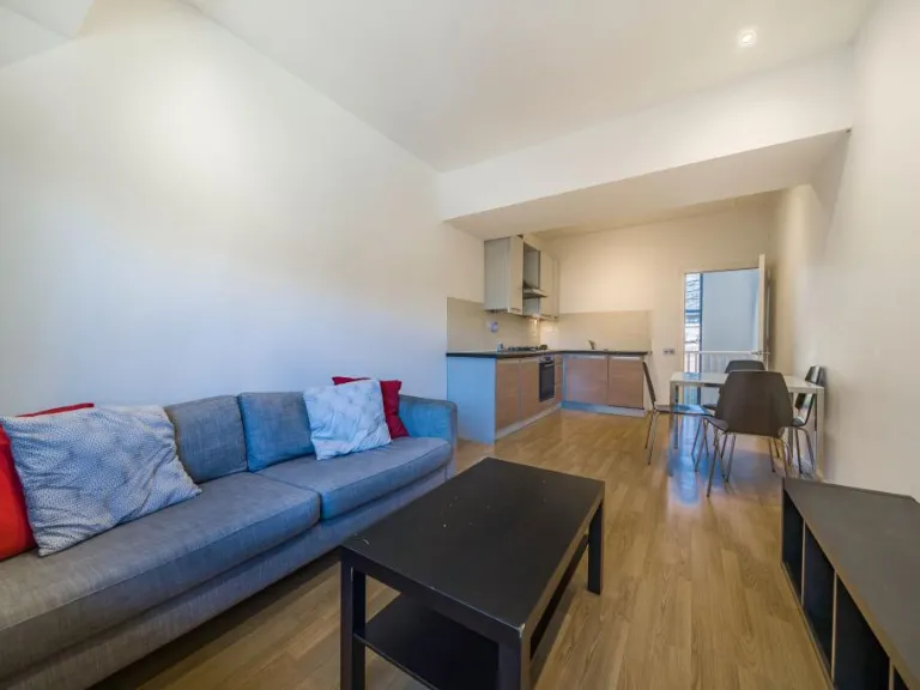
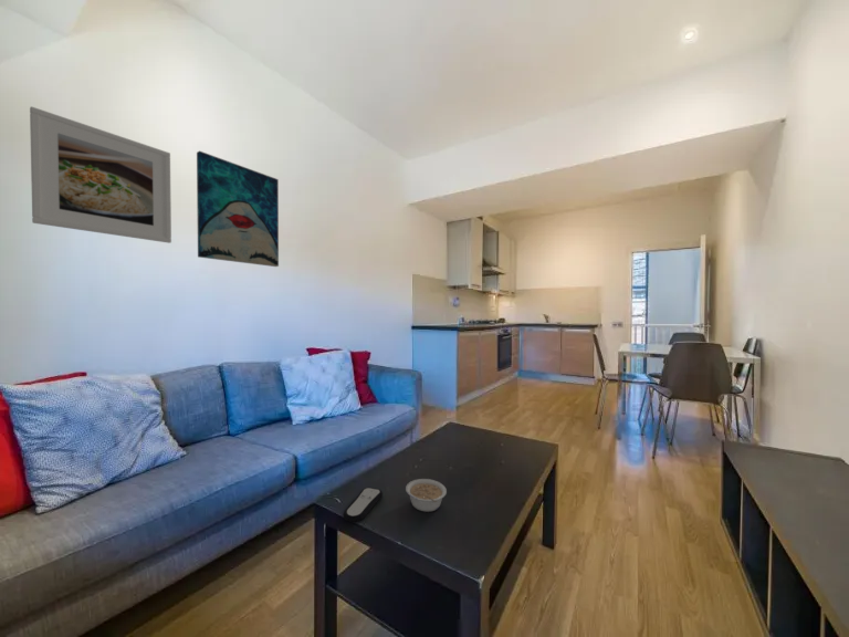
+ wall art (241, 215)
+ legume (427, 495)
+ remote control (363, 503)
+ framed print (109, 184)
